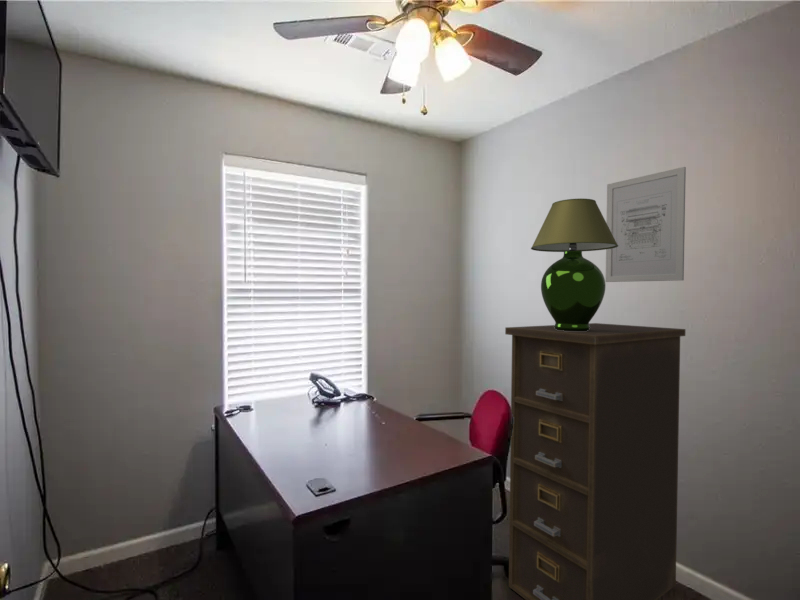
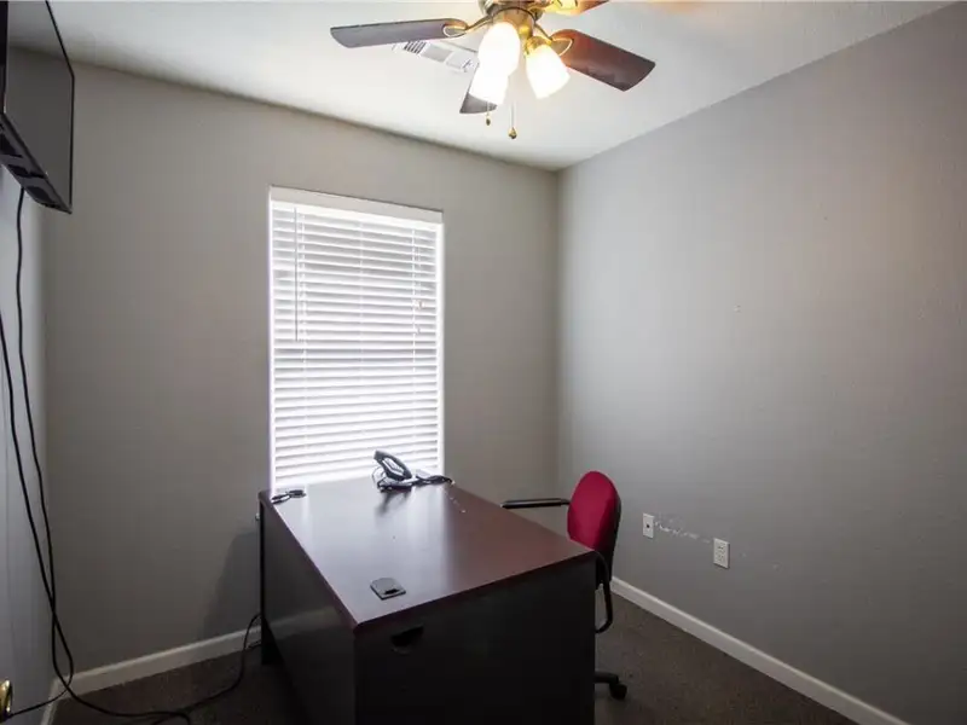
- wall art (642, 228)
- table lamp (572, 266)
- filing cabinet (593, 458)
